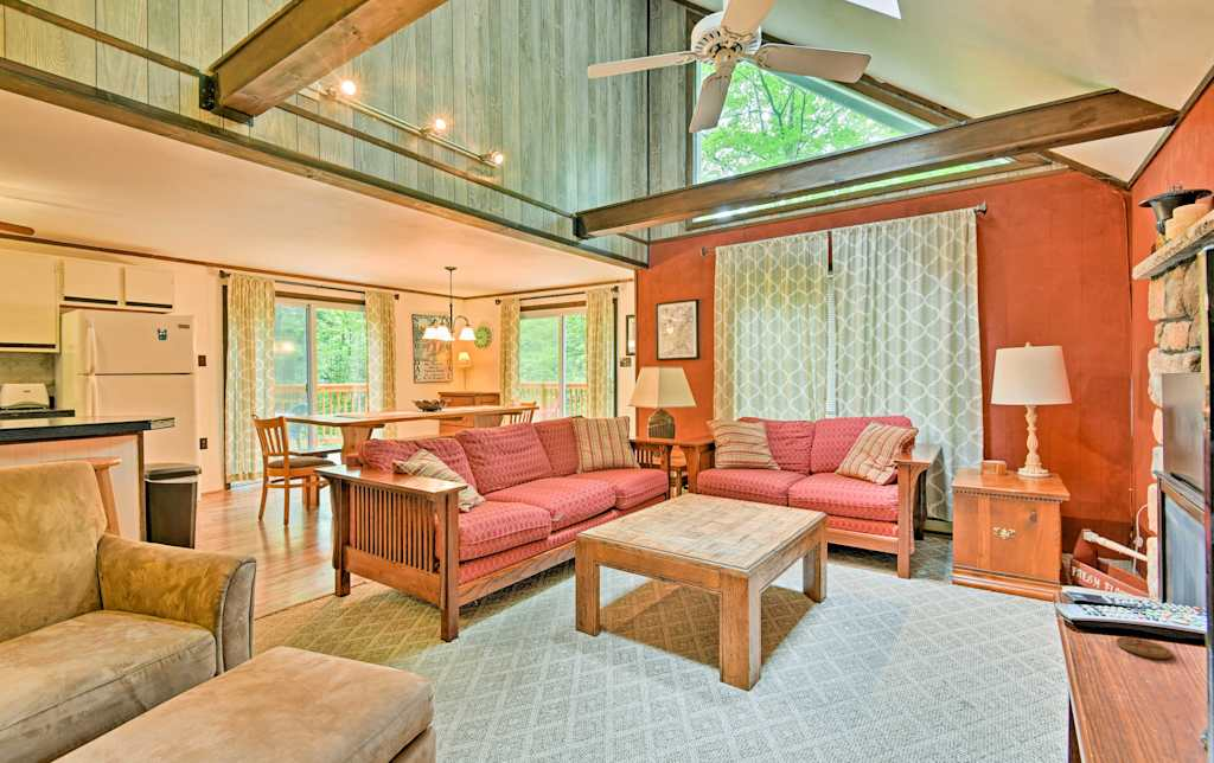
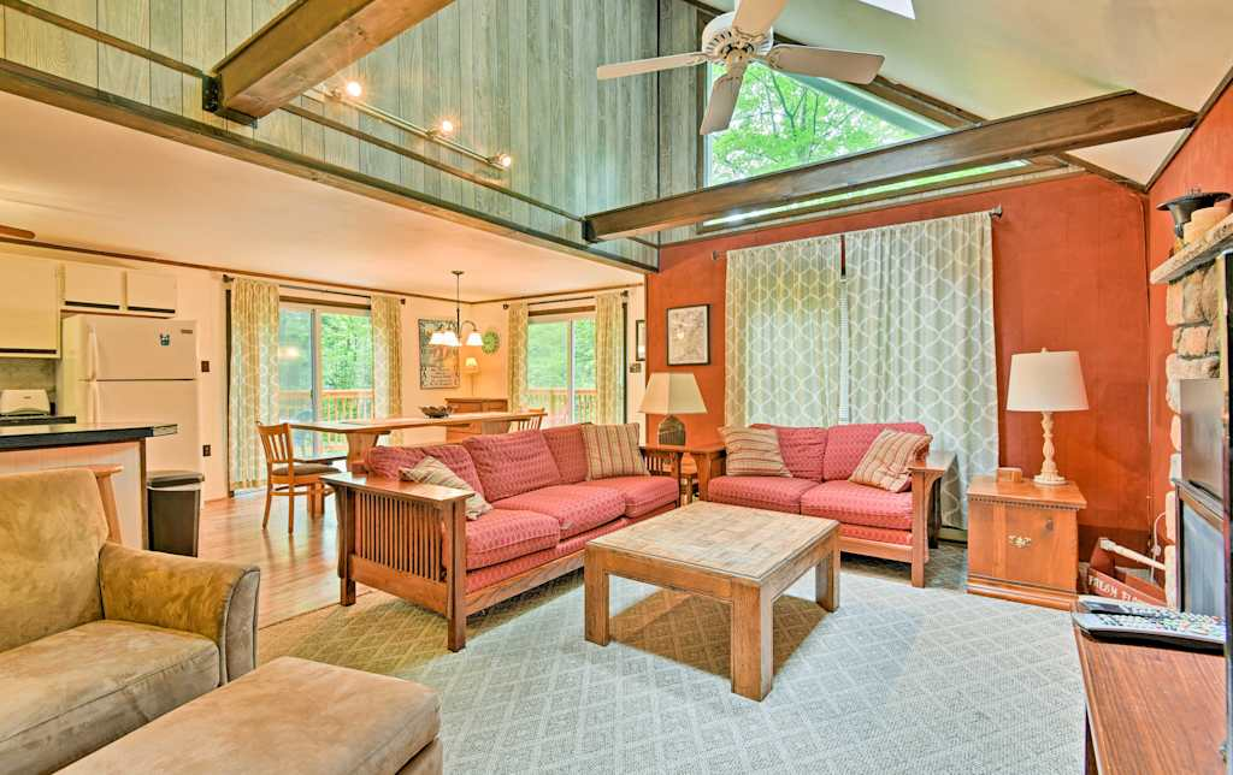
- coaster (1143, 647)
